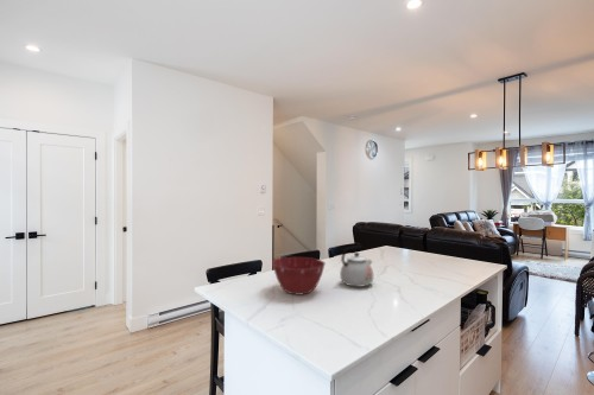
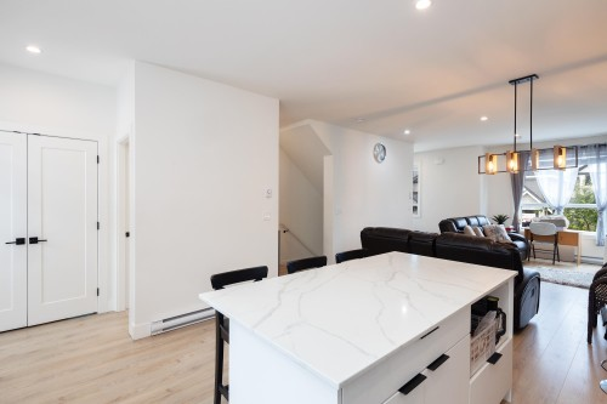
- kettle (356, 265)
- mixing bowl (298, 276)
